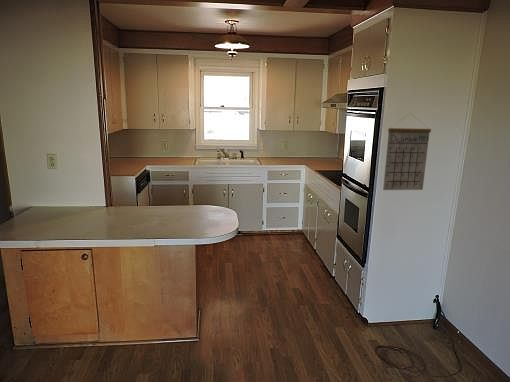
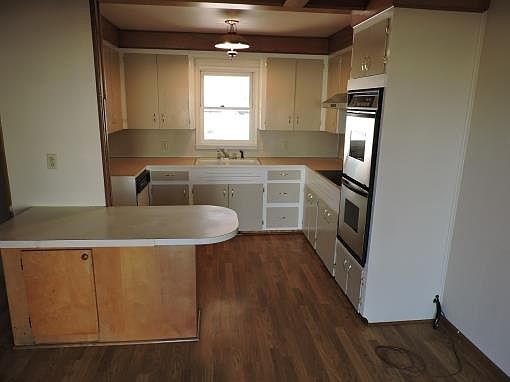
- calendar (407, 152)
